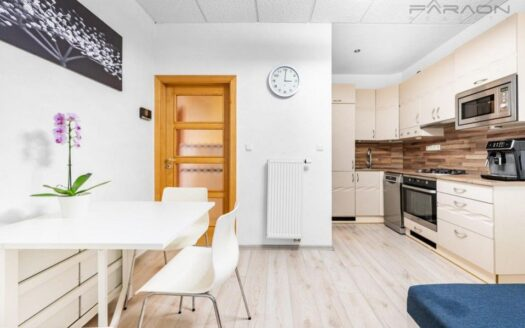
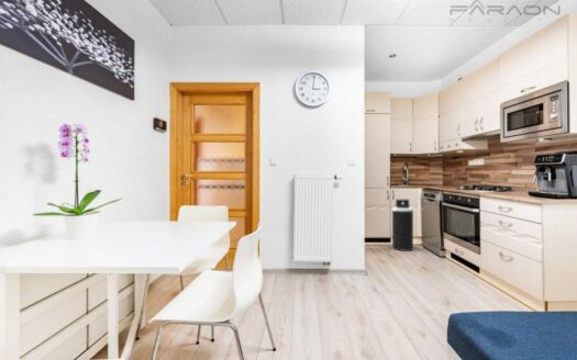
+ trash can (402, 224)
